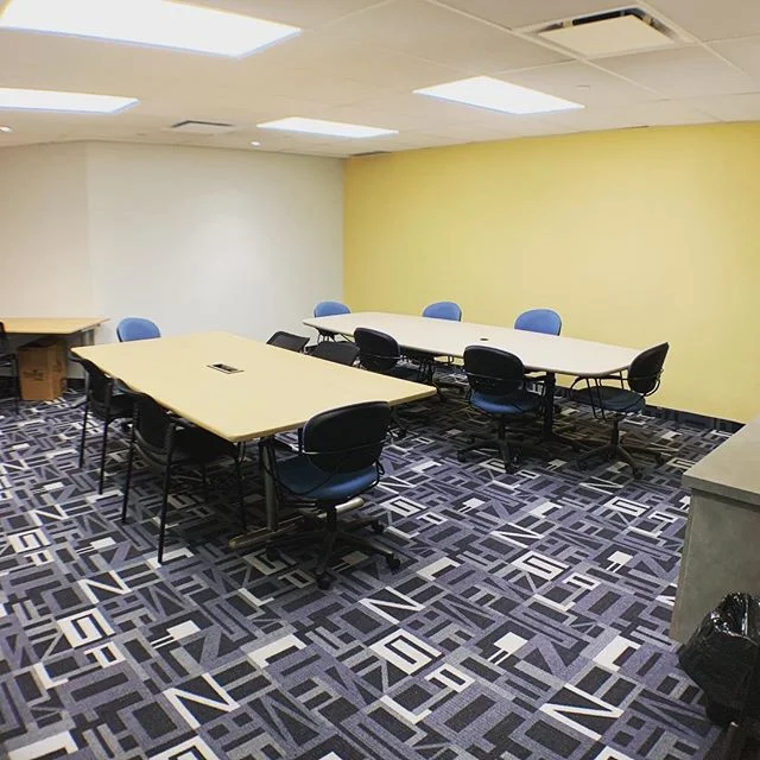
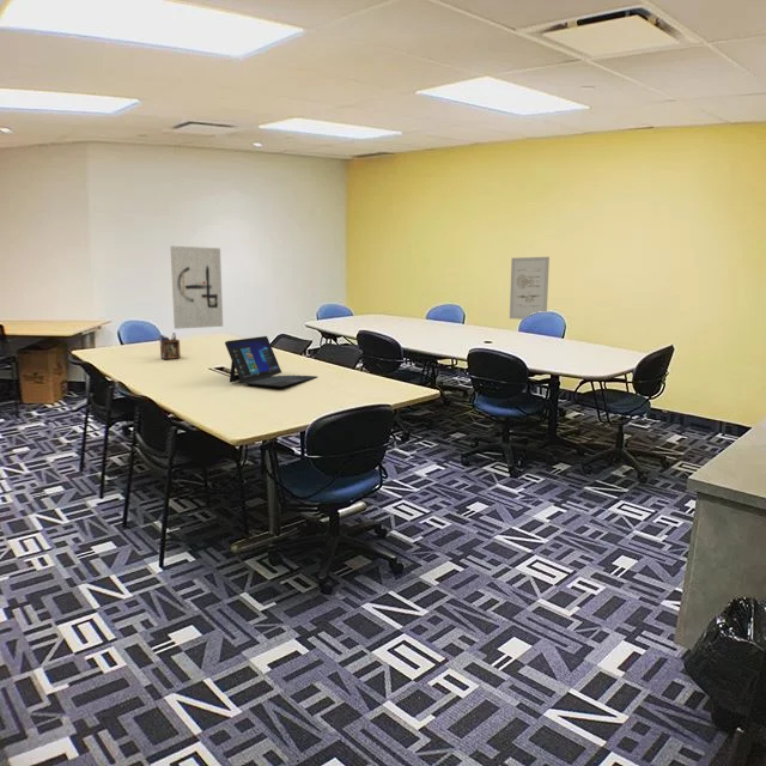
+ wall art (528, 288)
+ desk organizer (169, 345)
+ laptop (273, 359)
+ wall art (197, 287)
